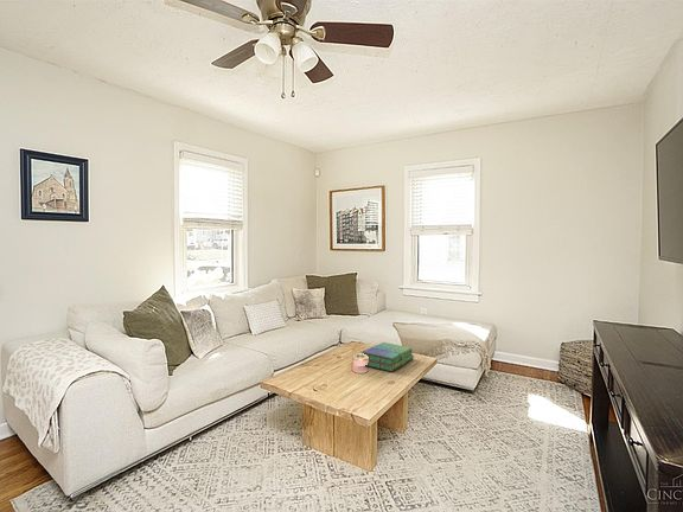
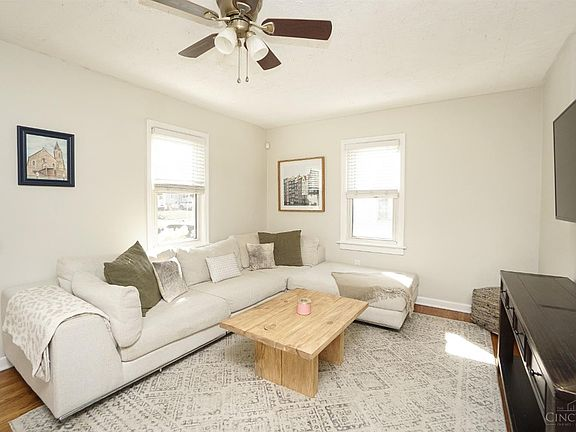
- stack of books (387, 356)
